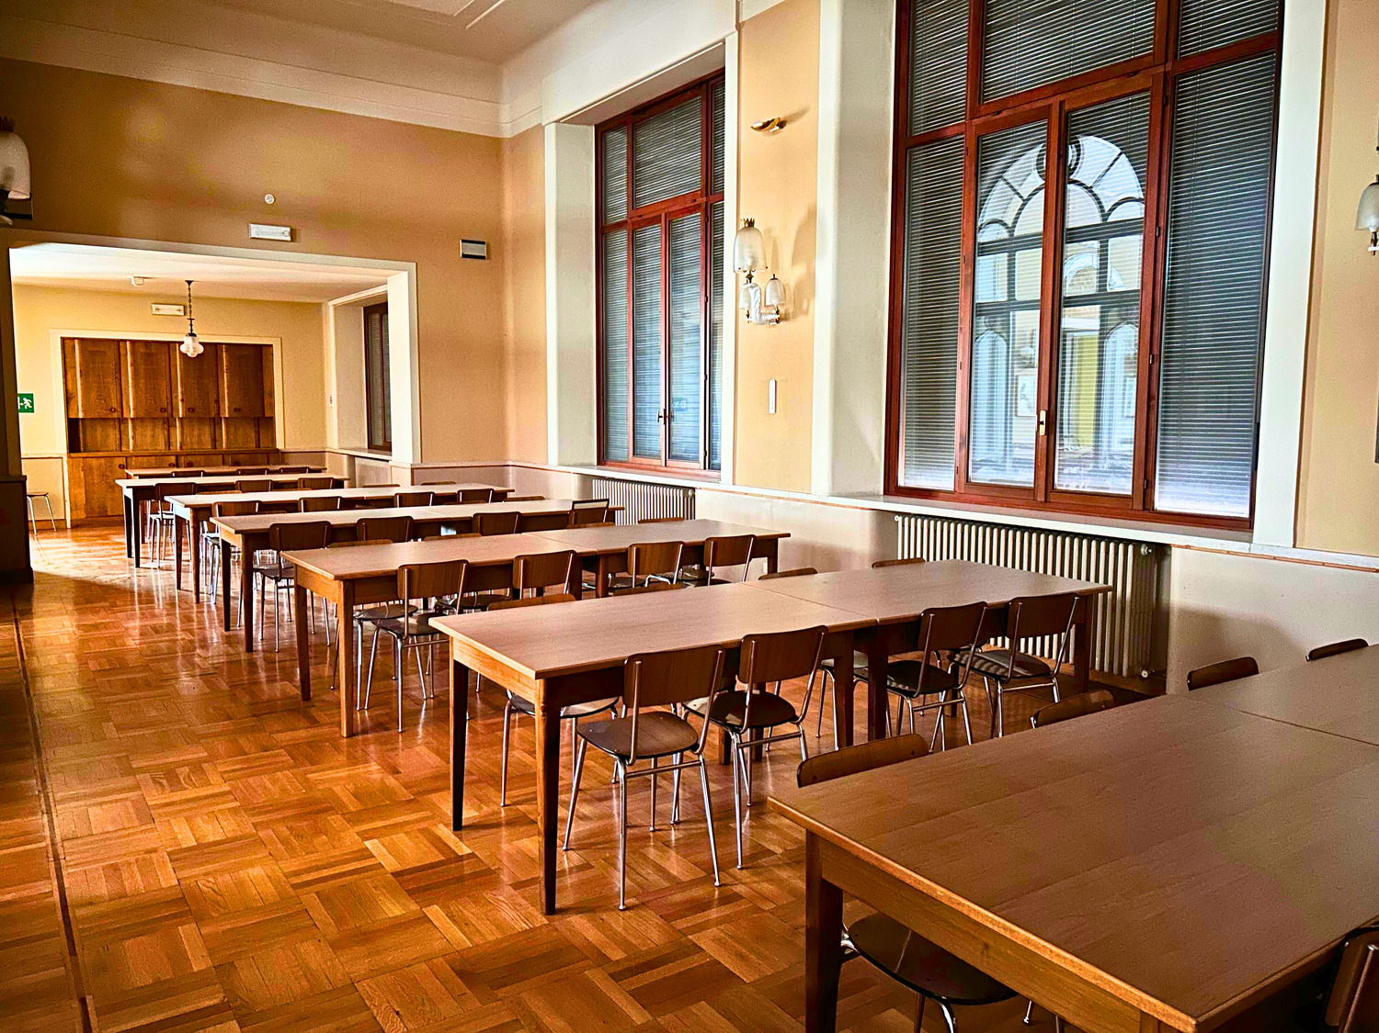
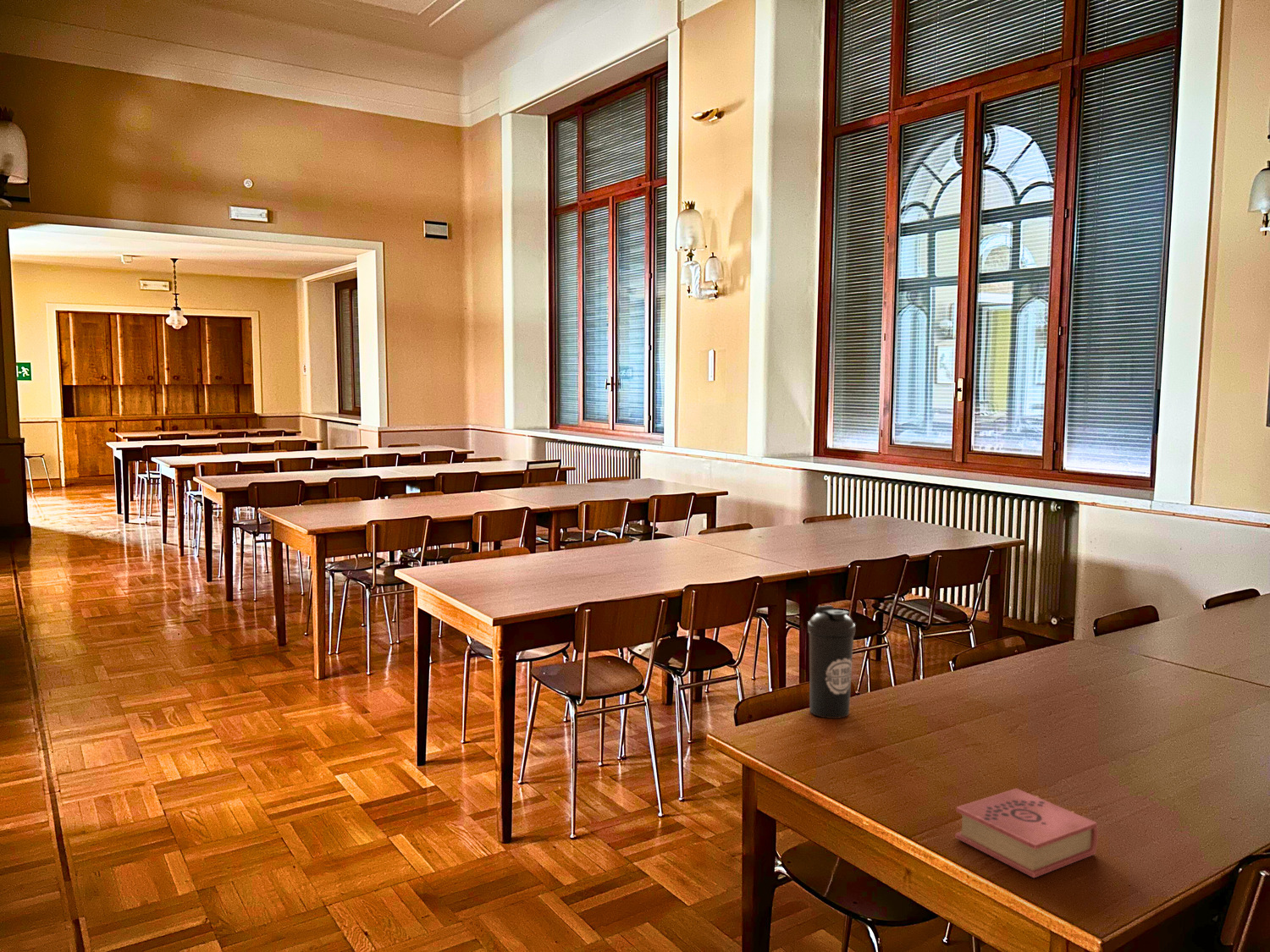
+ book (1026, 829)
+ water bottle (831, 660)
